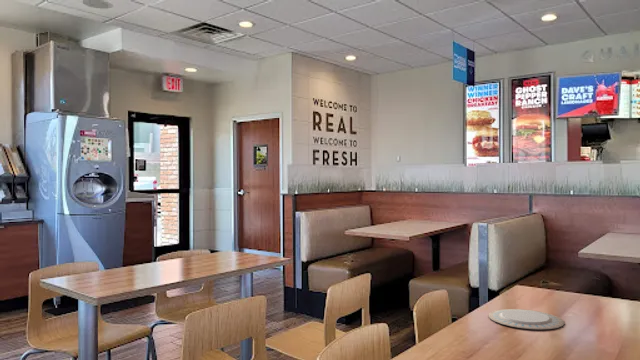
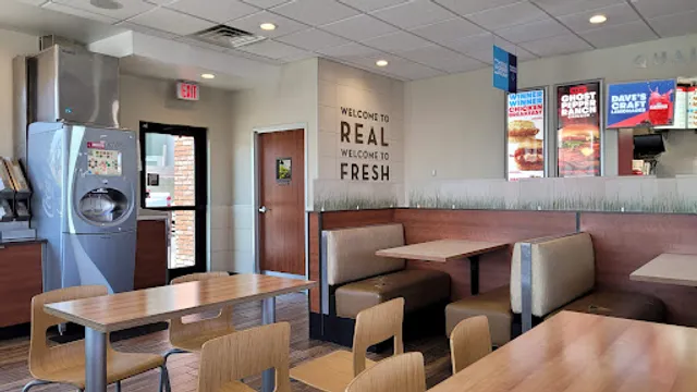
- chinaware (525, 317)
